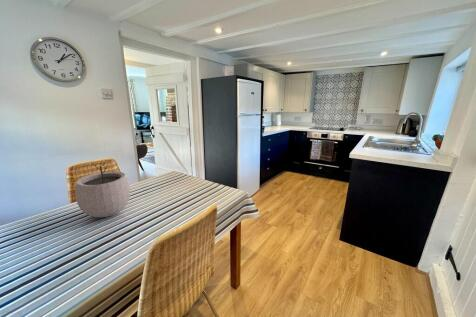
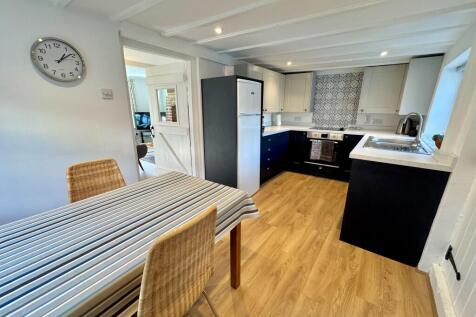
- plant pot (103, 187)
